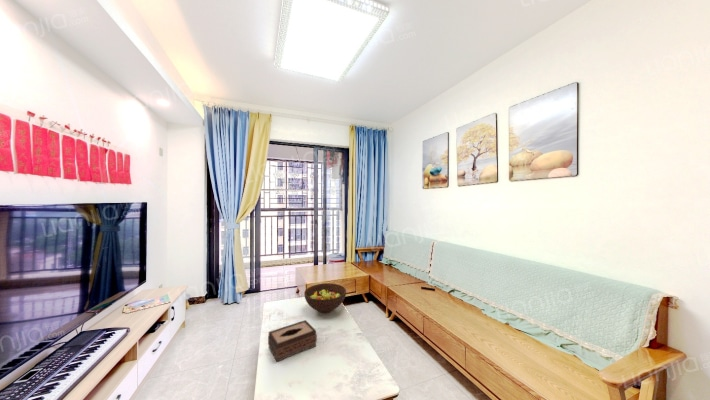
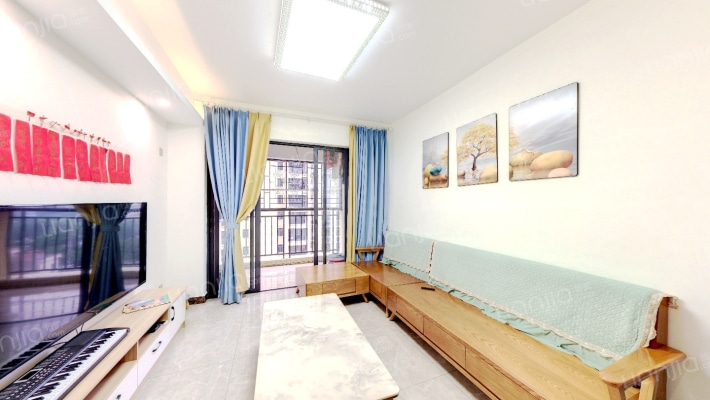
- fruit bowl (325, 300)
- tissue box (292, 339)
